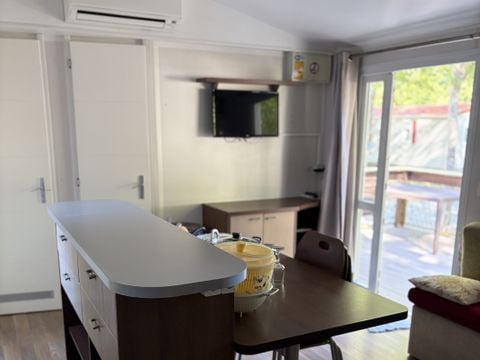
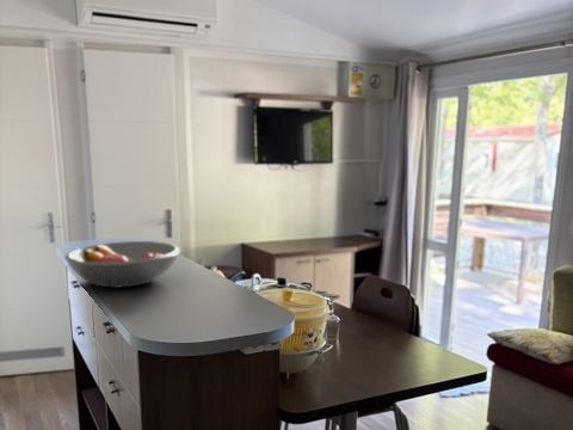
+ fruit bowl (124, 262)
